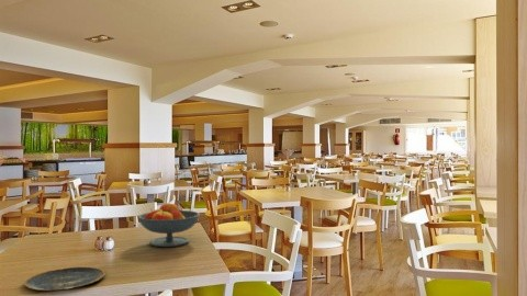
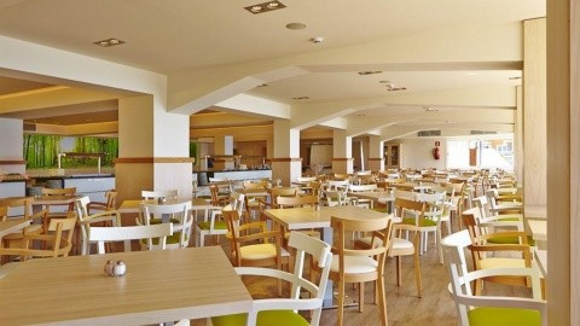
- plate (66, 278)
- fruit bowl (169, 224)
